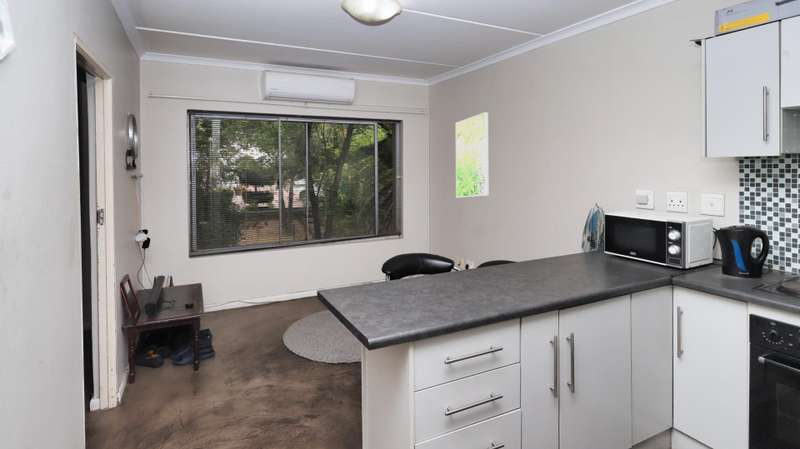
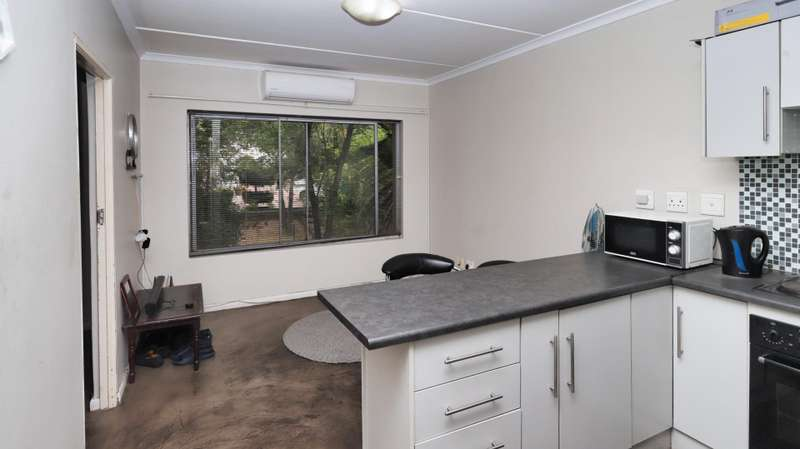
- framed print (471, 157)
